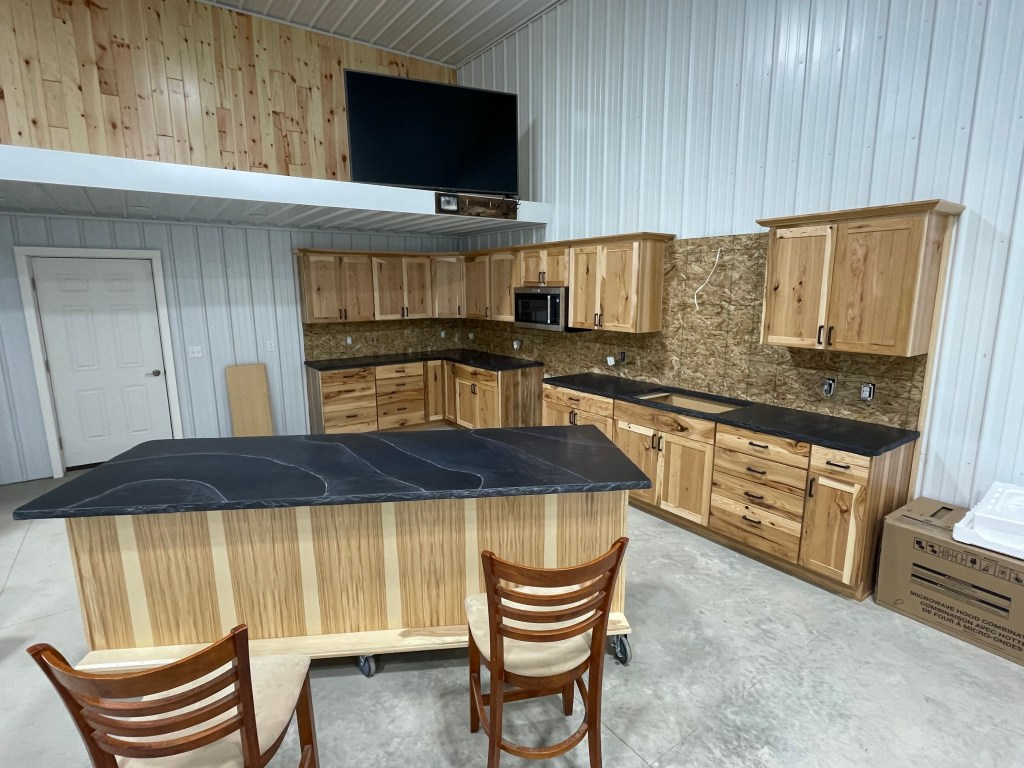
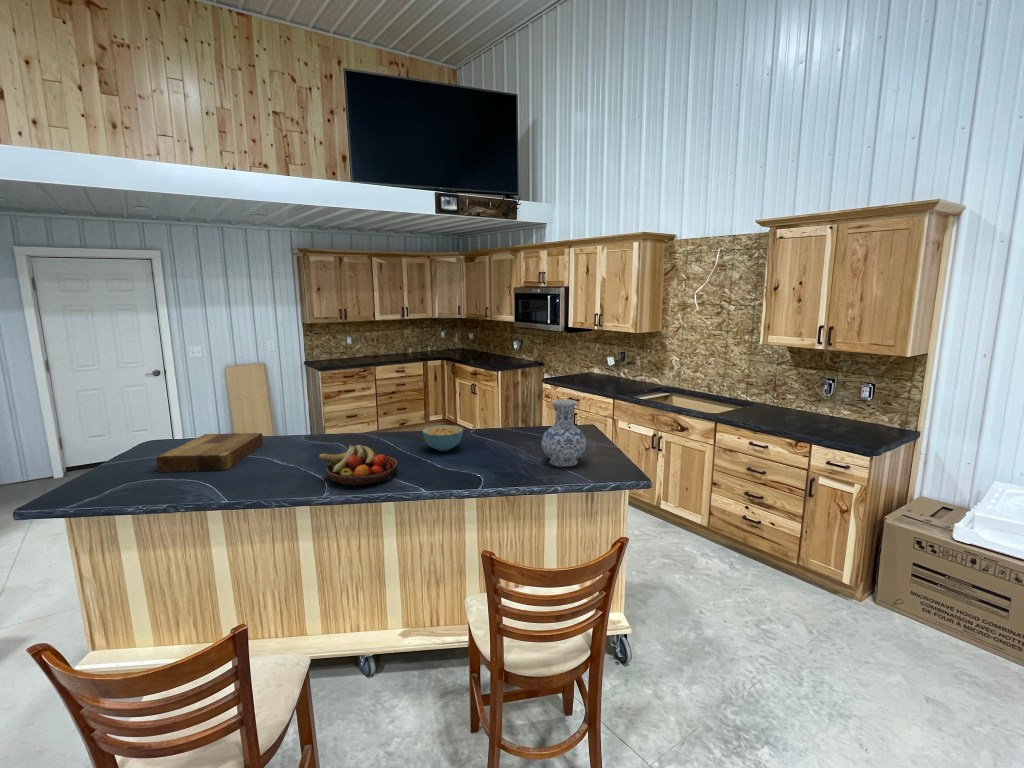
+ cereal bowl (443, 439)
+ cutting board (213, 450)
+ fruit bowl (361, 462)
+ vase (563, 432)
